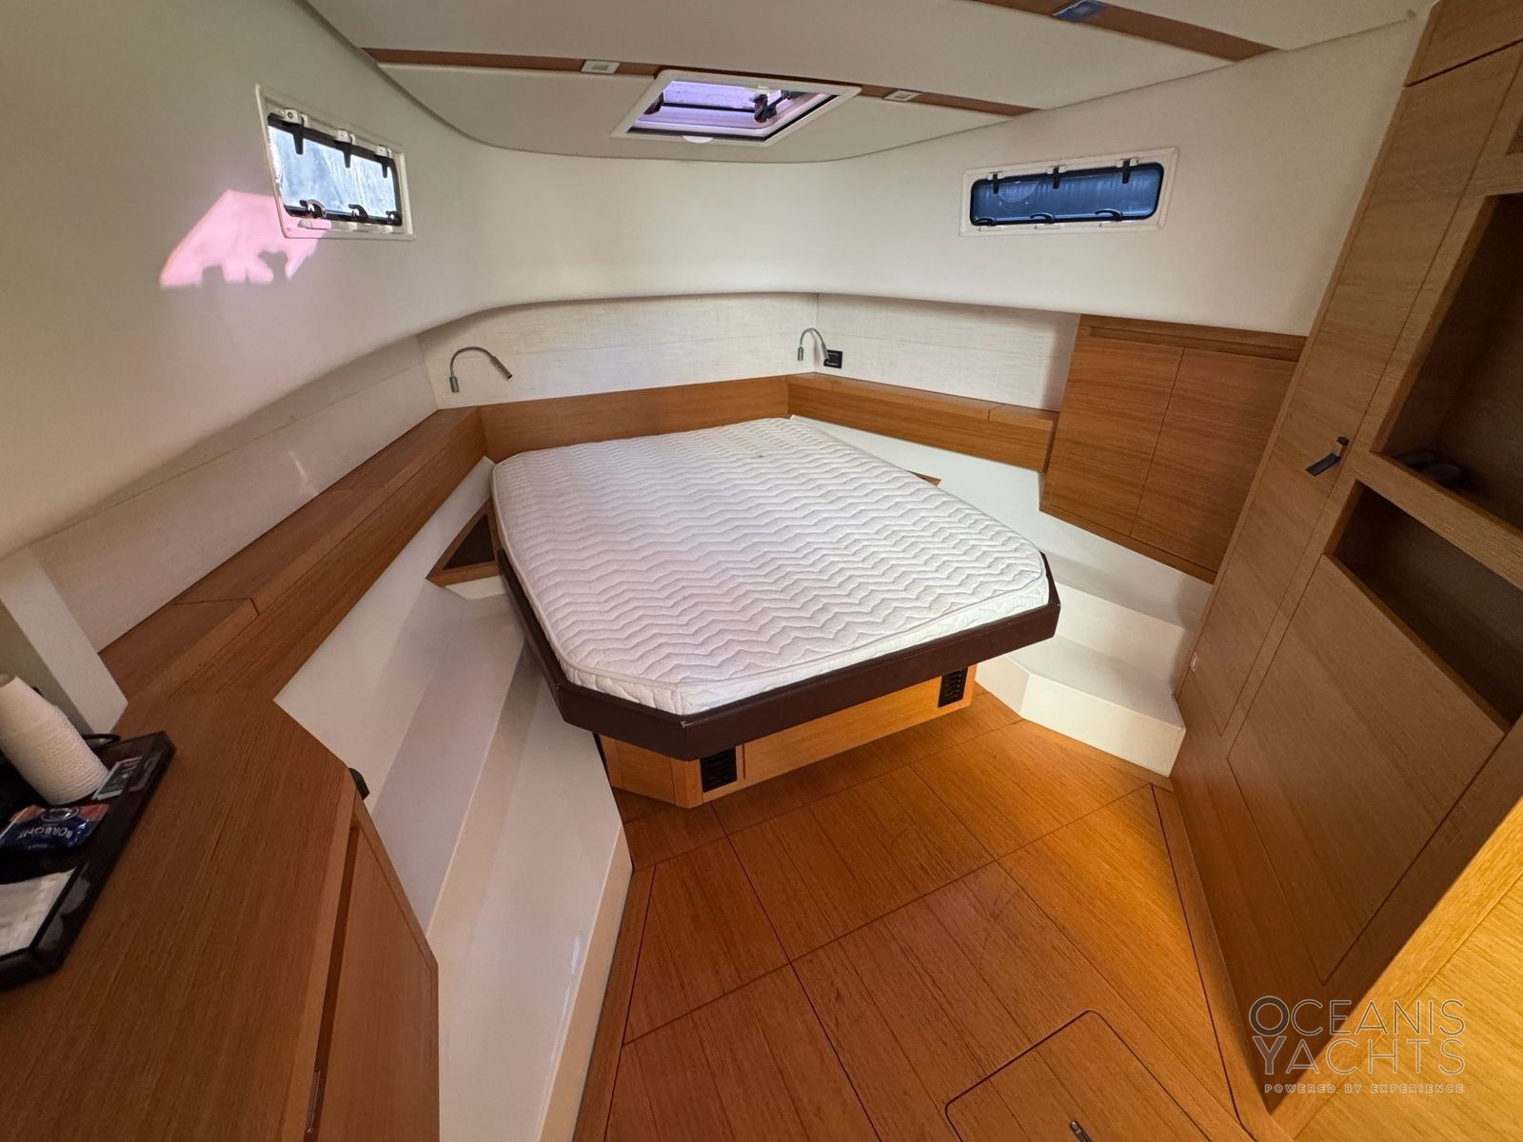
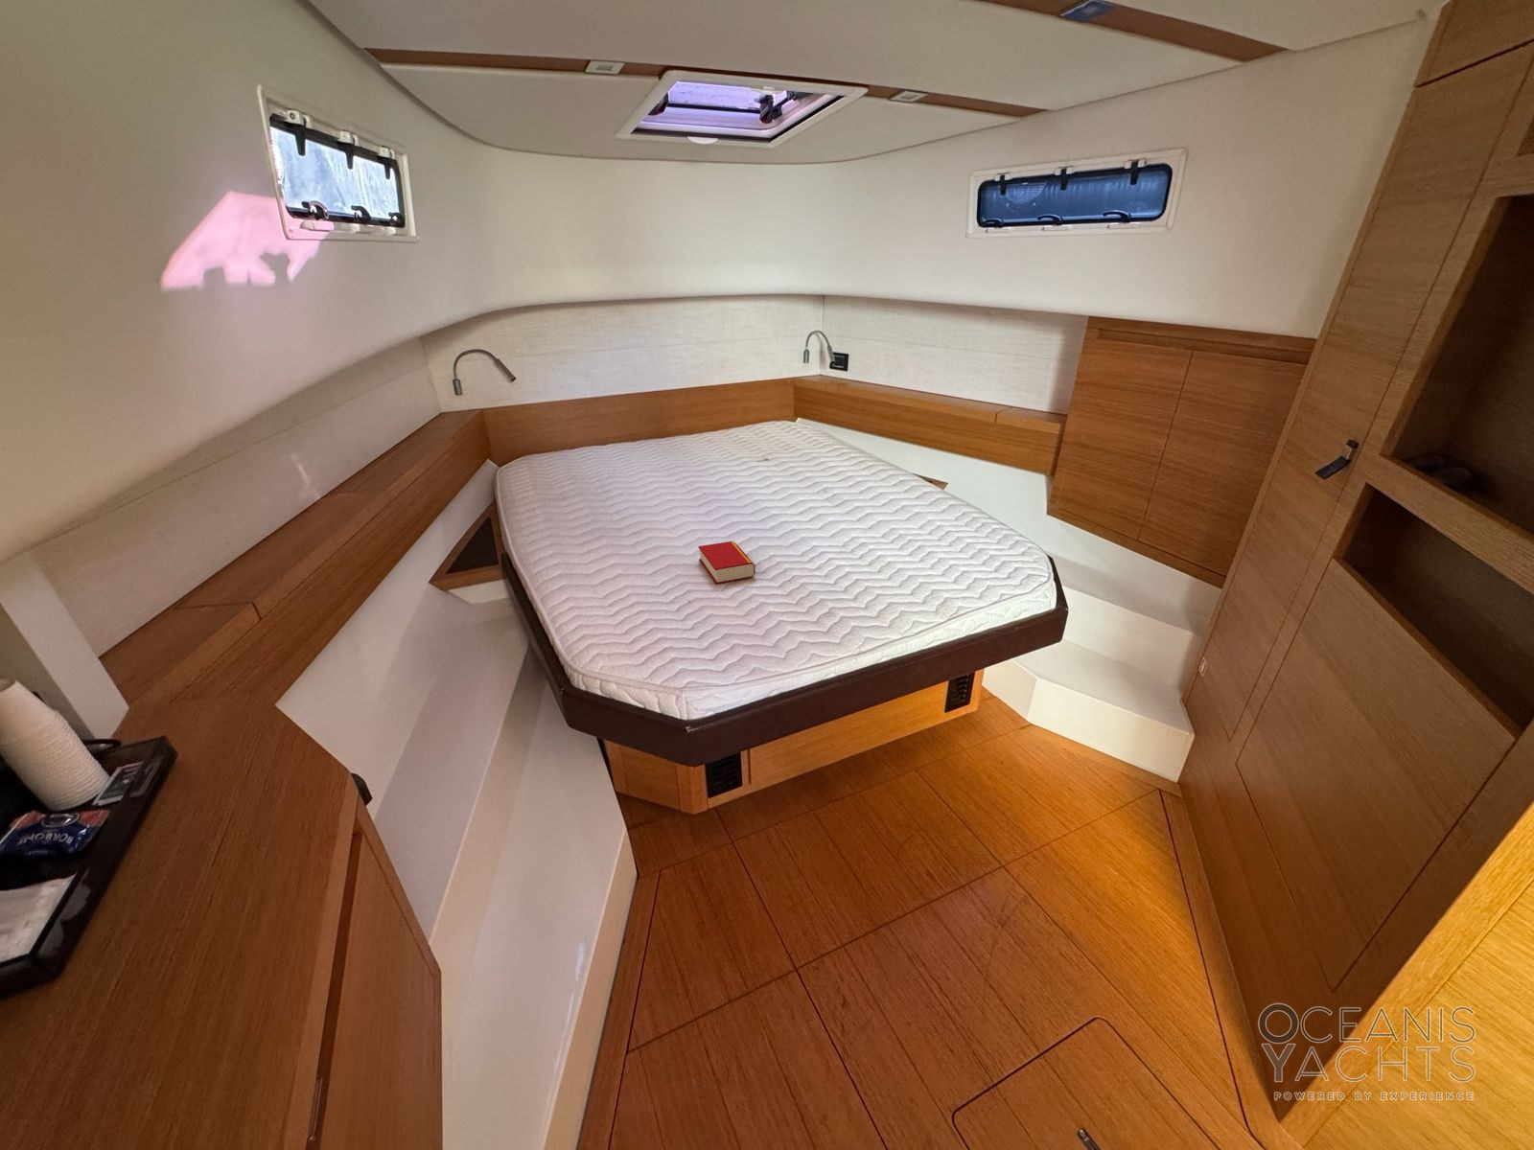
+ book (726, 561)
